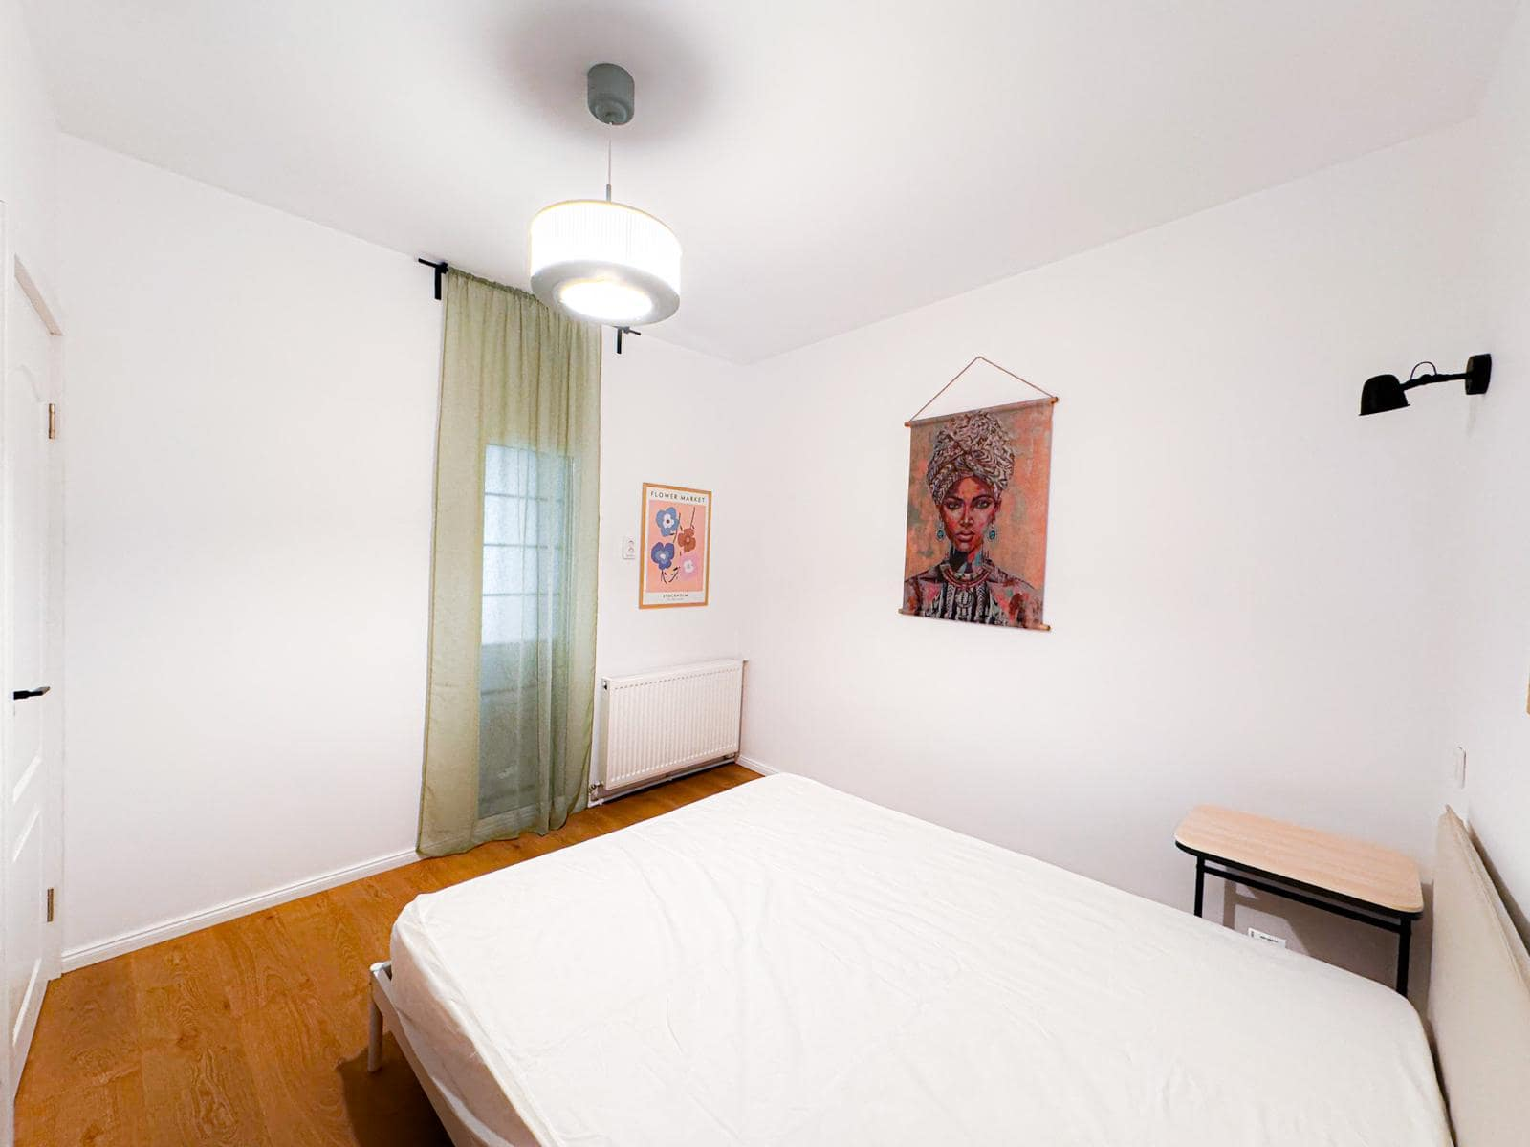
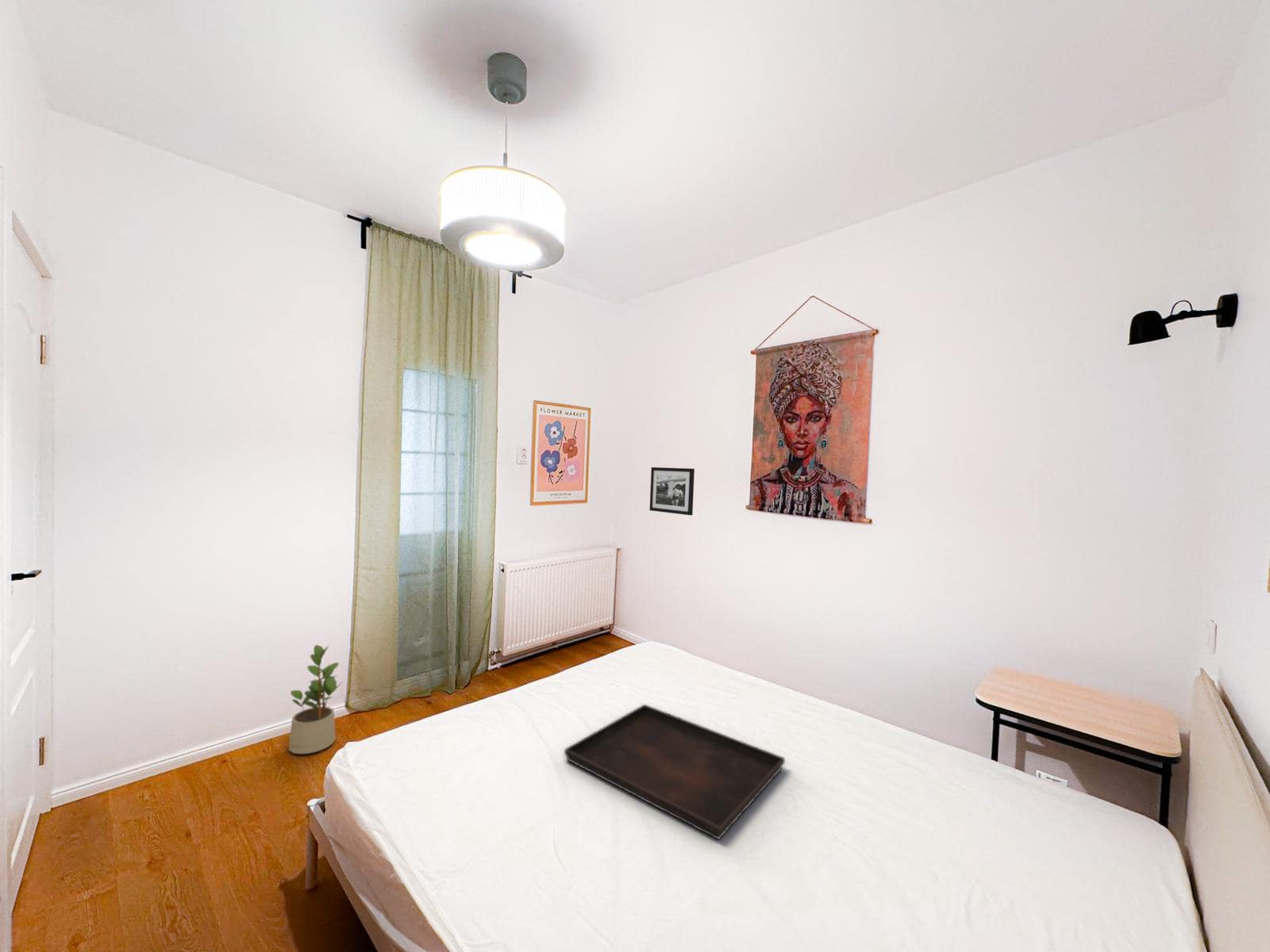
+ picture frame (671, 490)
+ potted plant (316, 692)
+ serving tray (674, 758)
